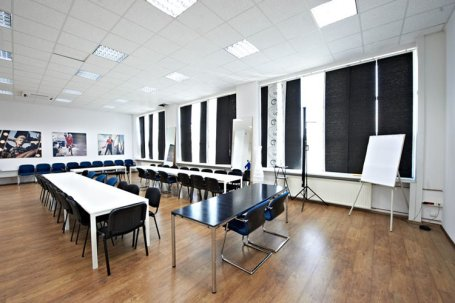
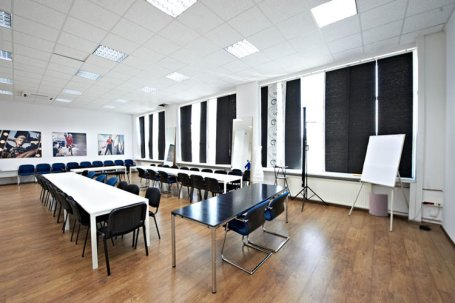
+ waste bin (378, 203)
